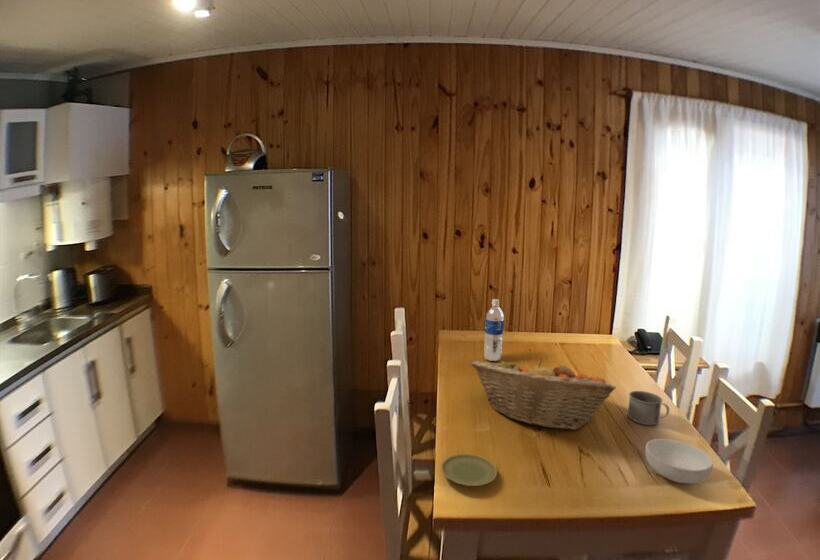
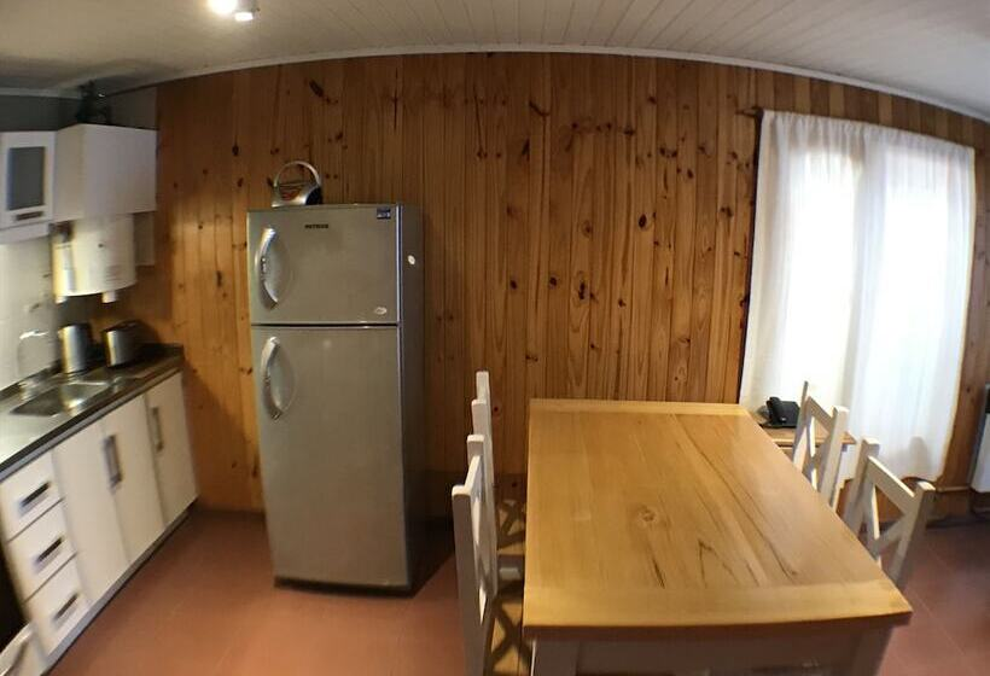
- fruit basket (538, 384)
- water bottle (494, 329)
- mug (646, 408)
- cereal bowl (676, 464)
- plate (468, 471)
